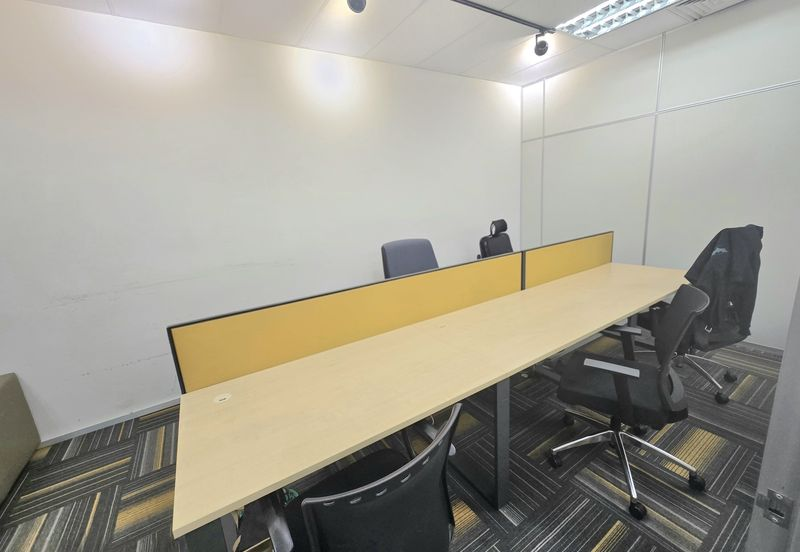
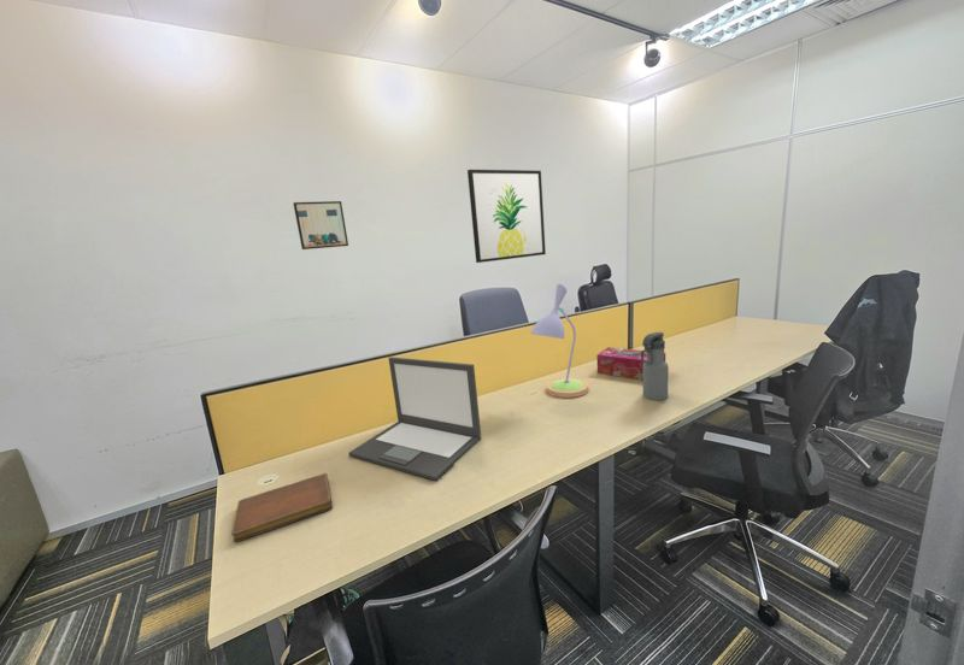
+ wall art (322, 224)
+ wall art (509, 214)
+ notebook (284, 504)
+ laptop (411, 410)
+ desk lamp (558, 337)
+ tissue box (630, 363)
+ water bottle (654, 365)
